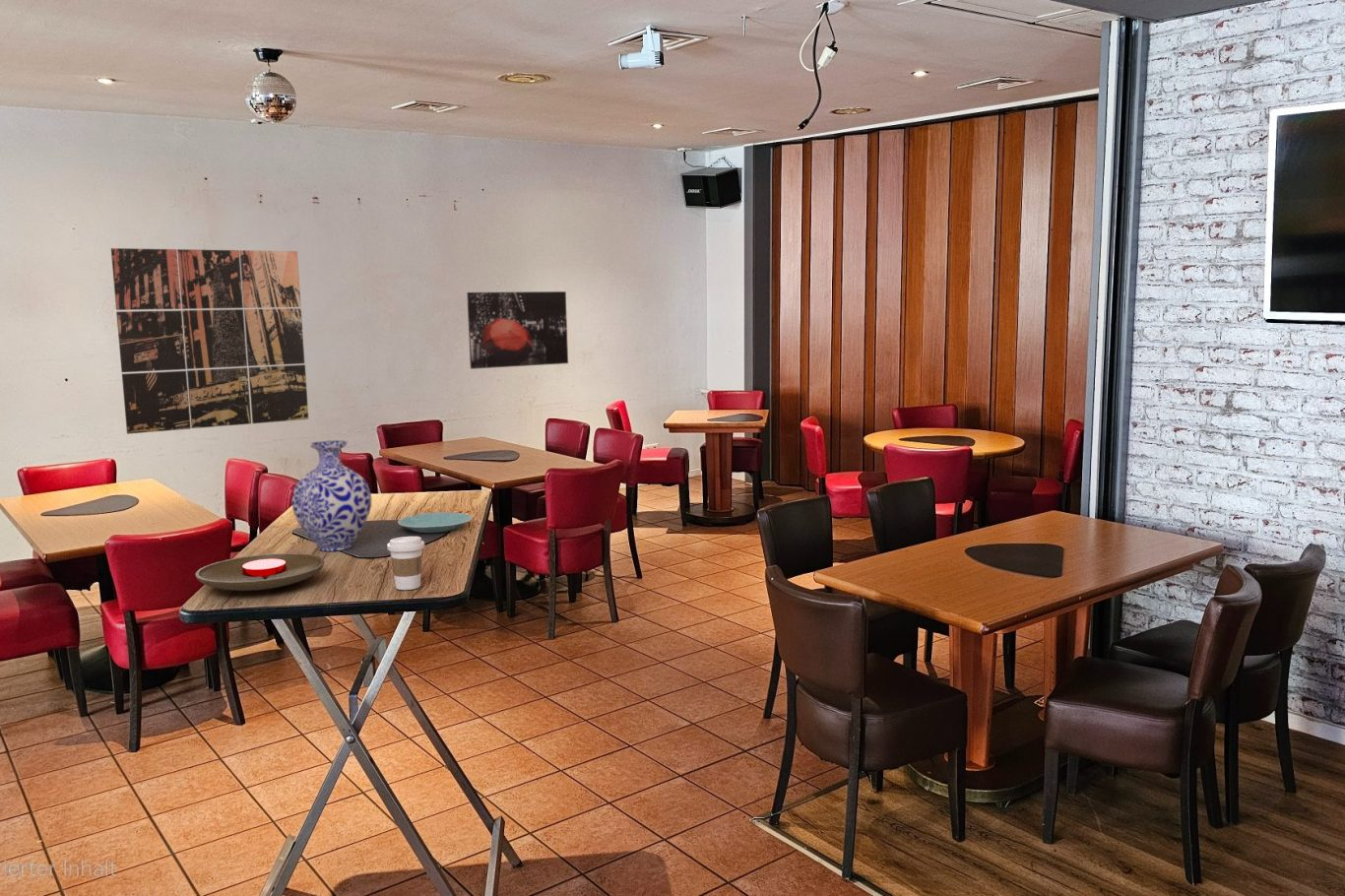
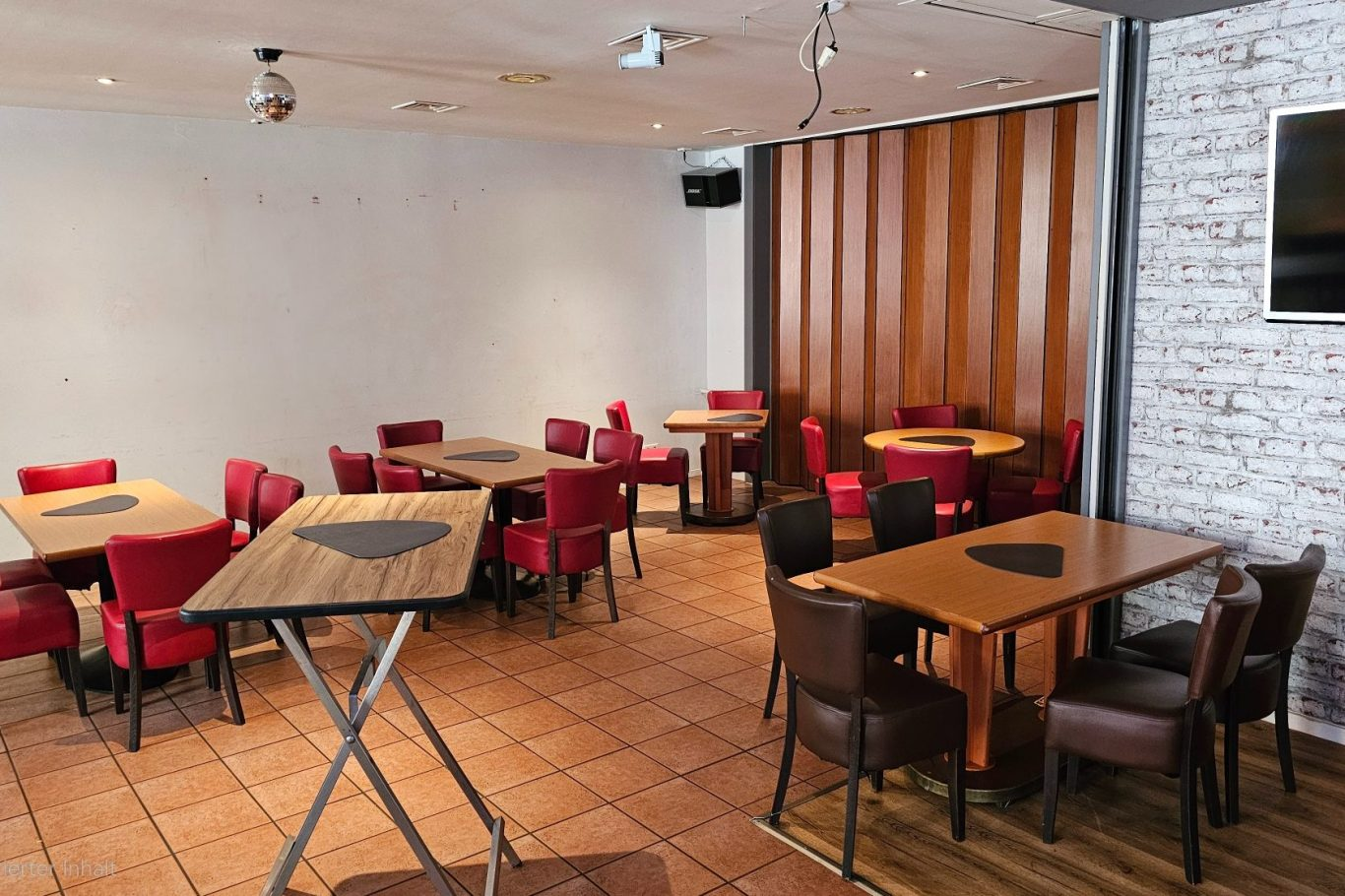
- wall art (519, 329)
- plate (435, 523)
- wall art (216, 339)
- vase (332, 495)
- coffee cup (407, 562)
- plate (261, 574)
